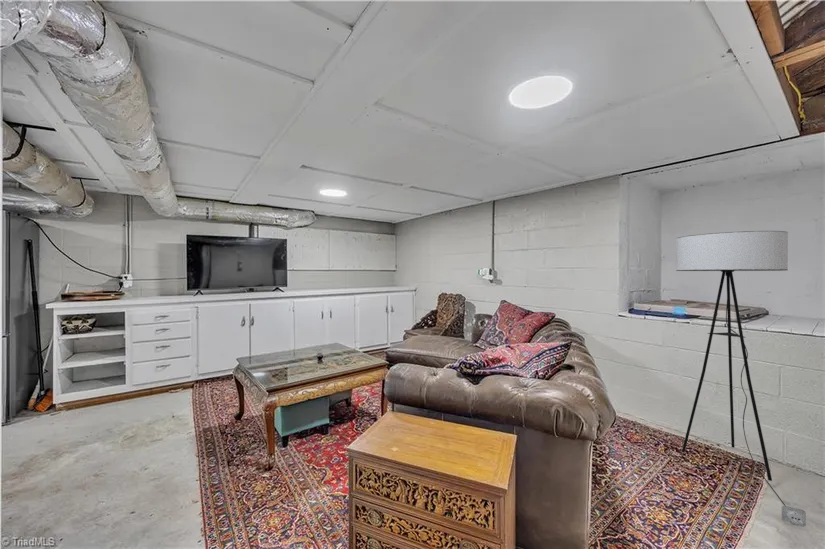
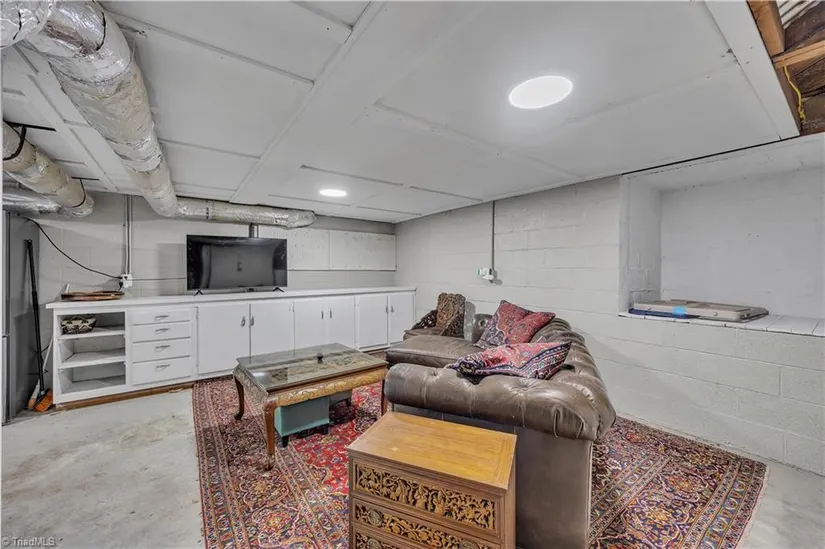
- floor lamp (731, 354)
